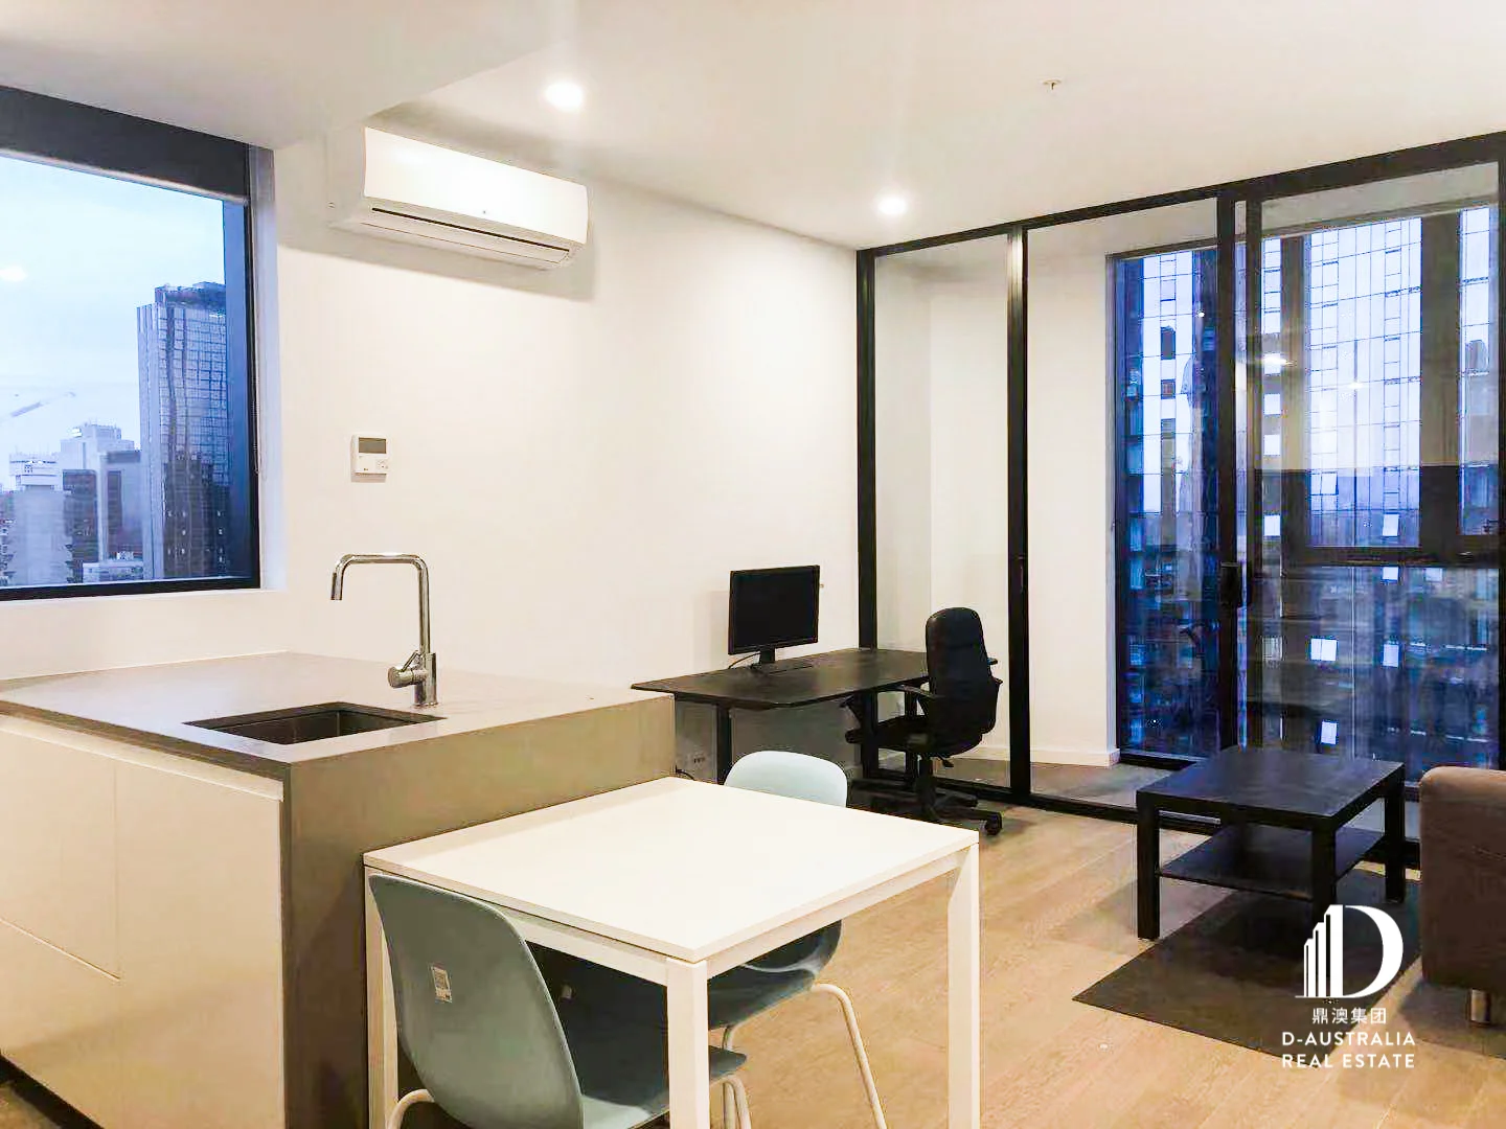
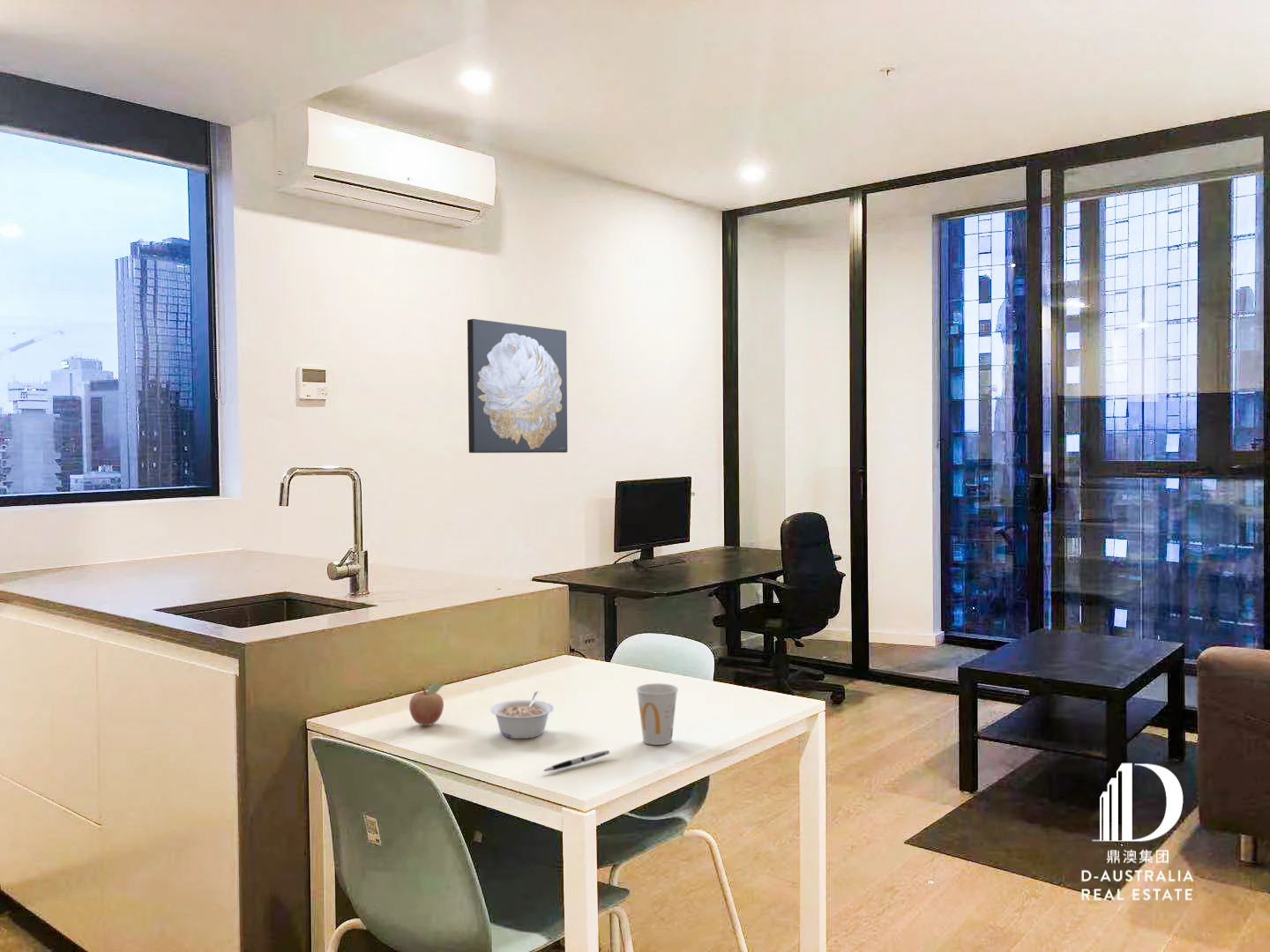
+ legume (521, 717)
+ cup (657, 714)
+ pen (577, 761)
+ wall art (519, 389)
+ fruit (427, 704)
